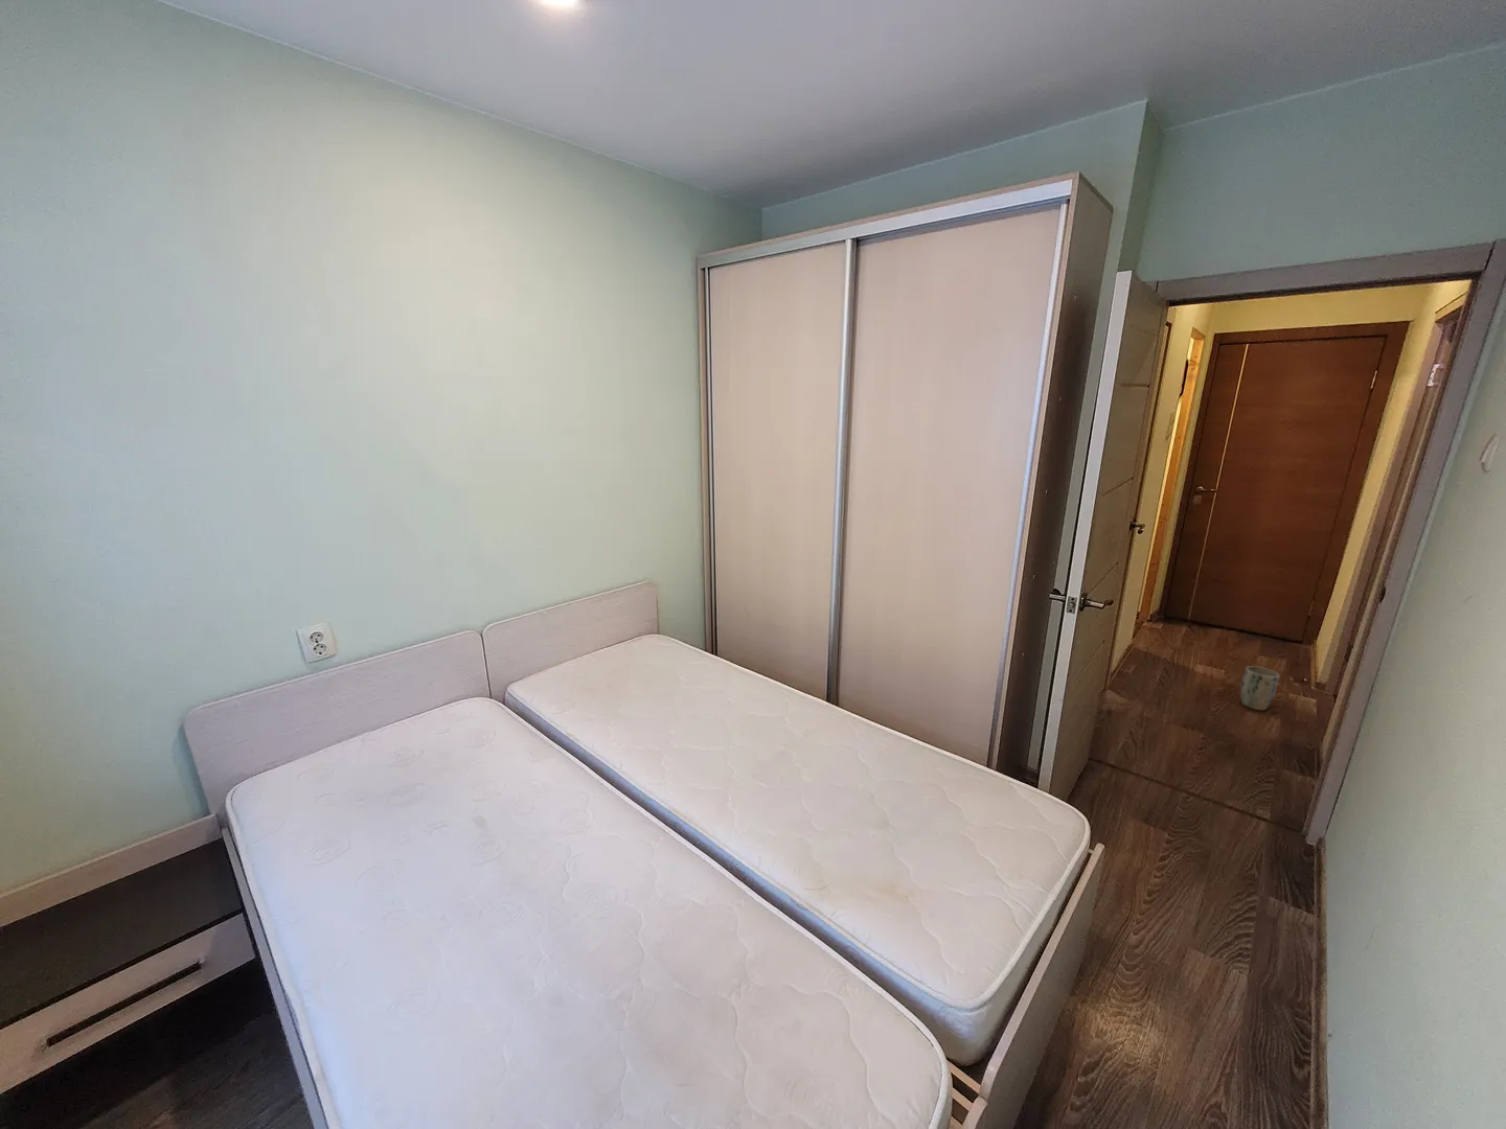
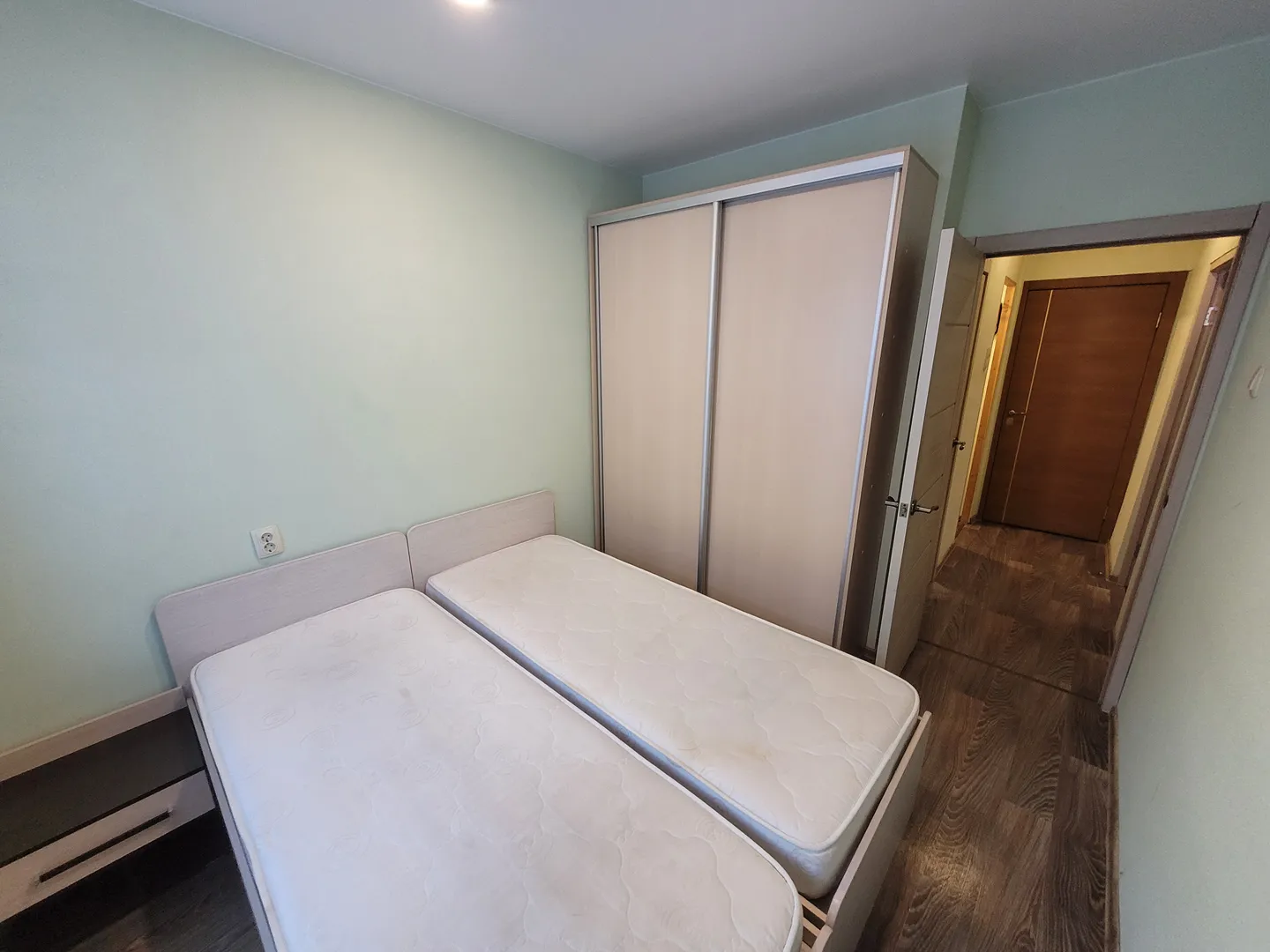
- plant pot (1257, 688)
